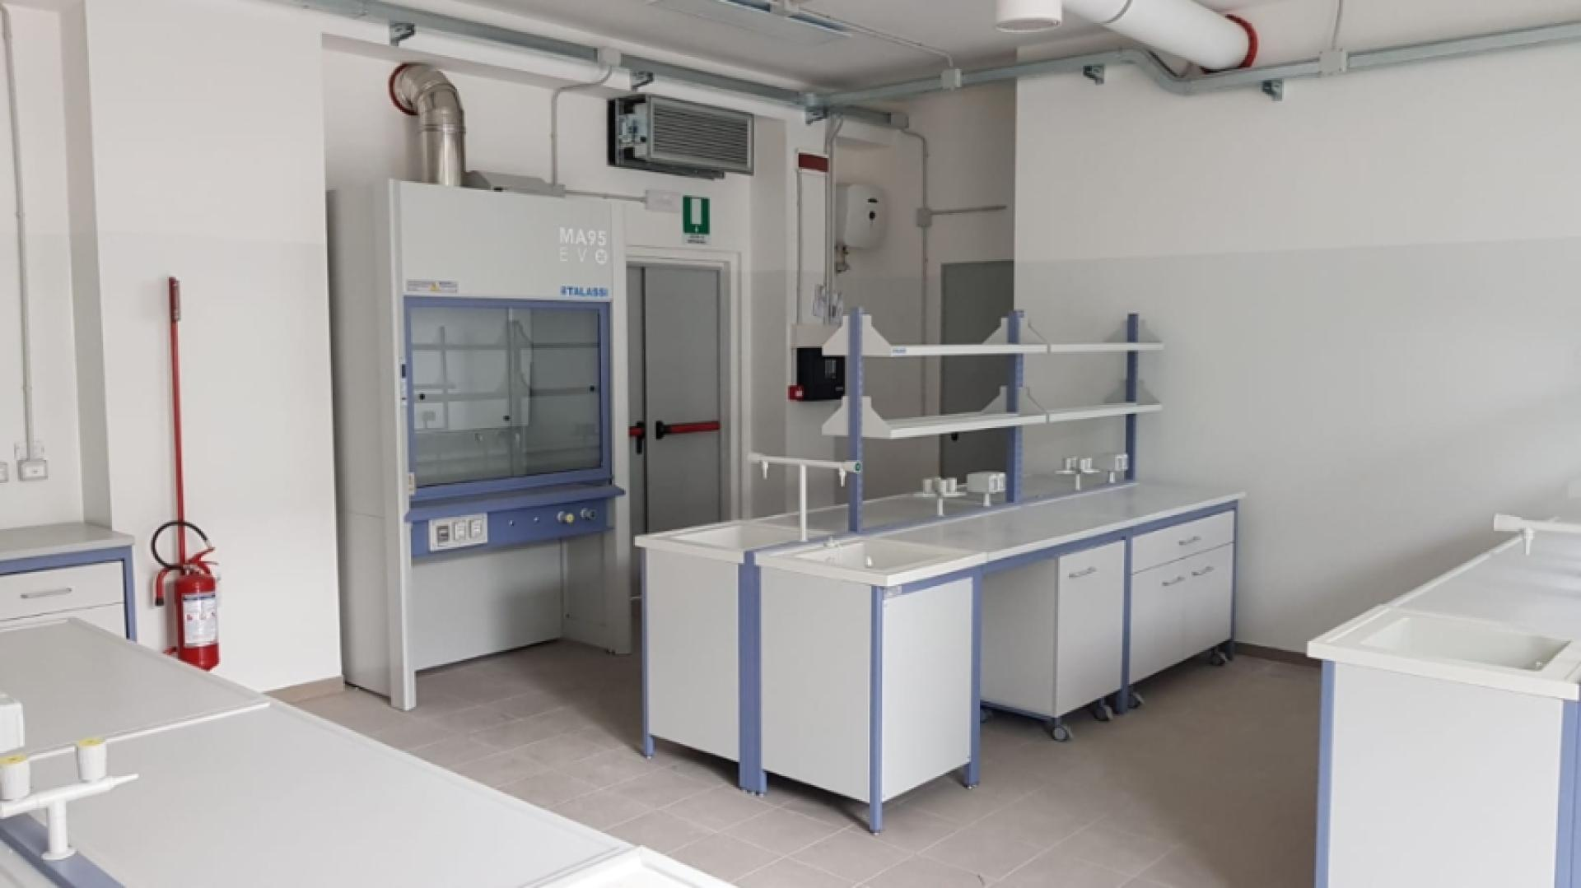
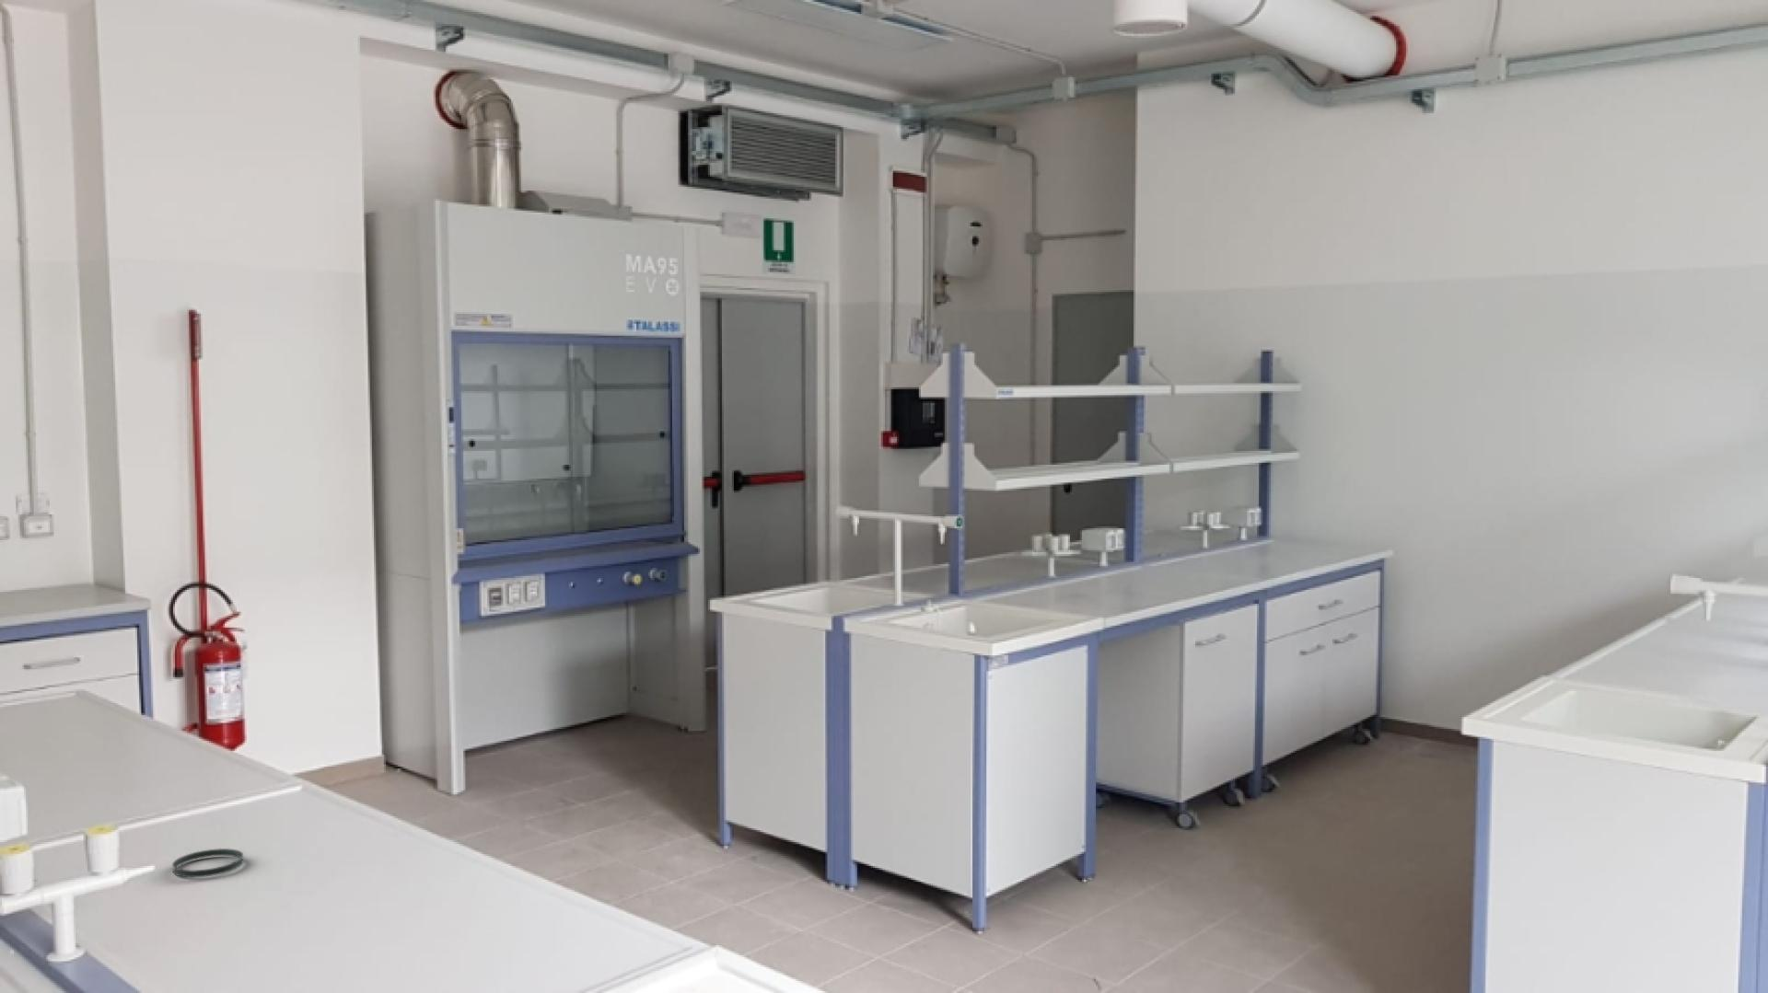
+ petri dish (208, 856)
